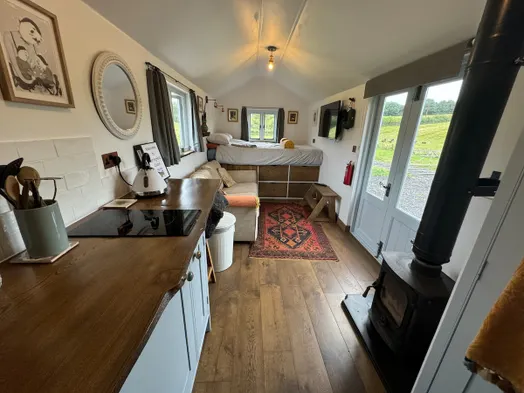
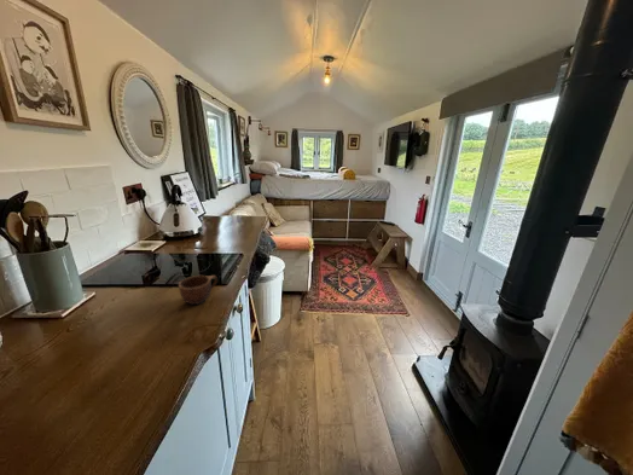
+ mug (197, 289)
